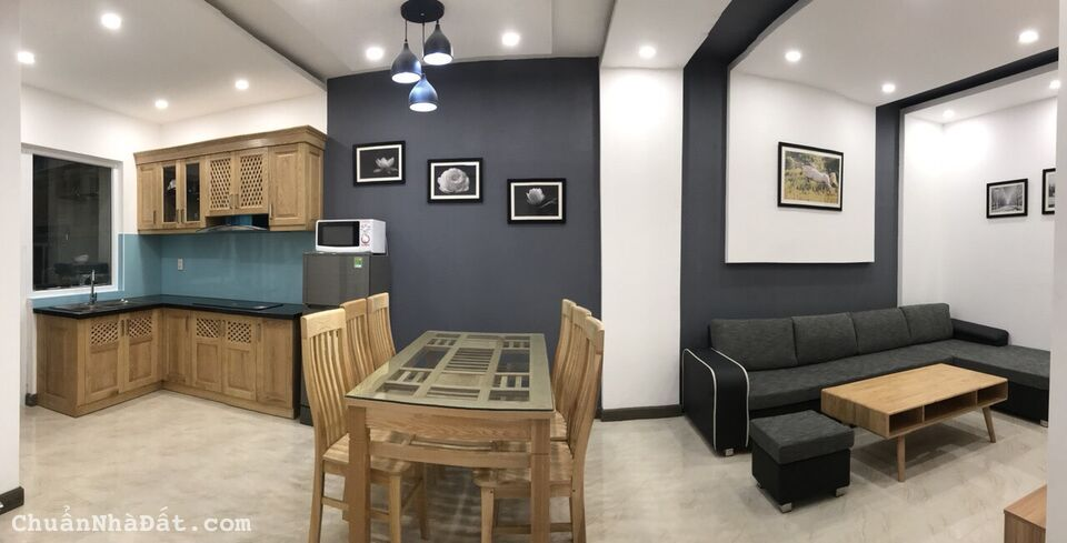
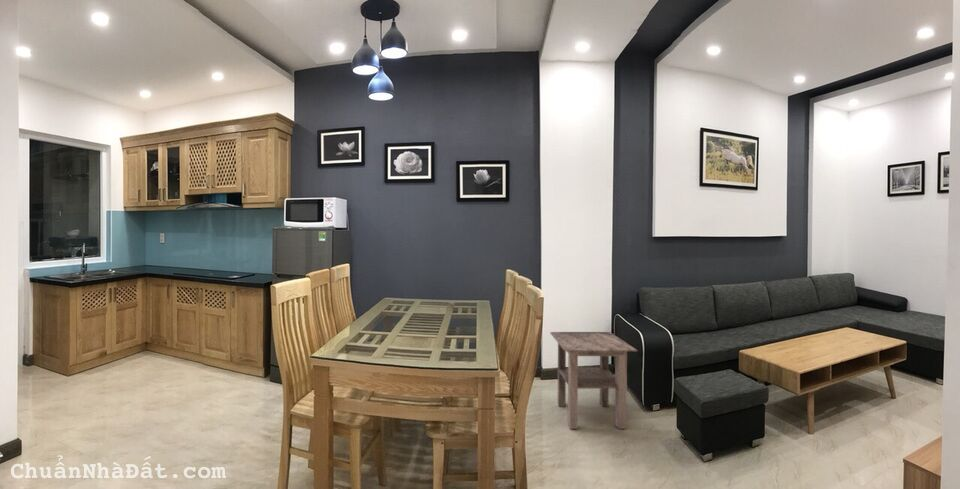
+ side table (589, 377)
